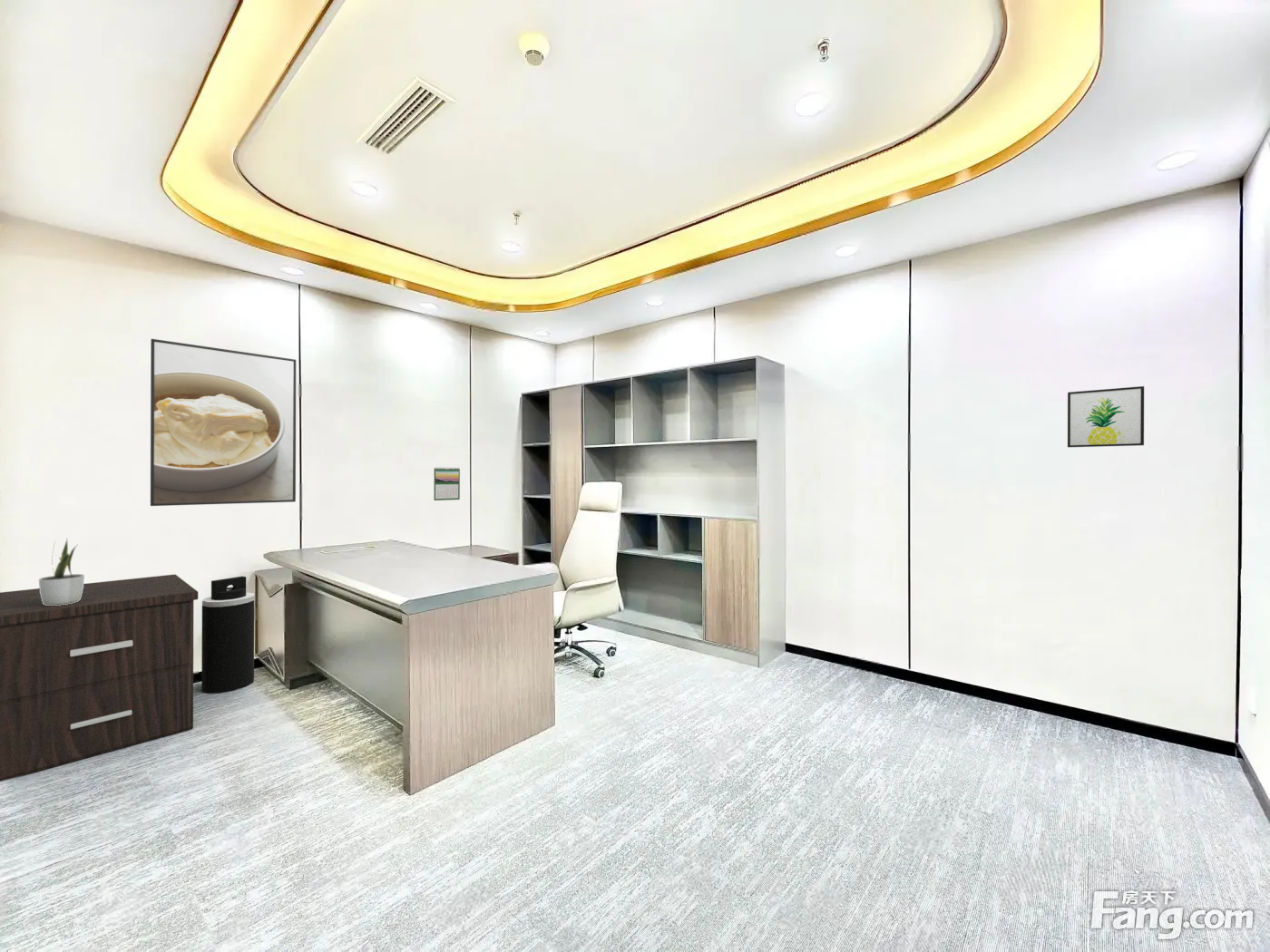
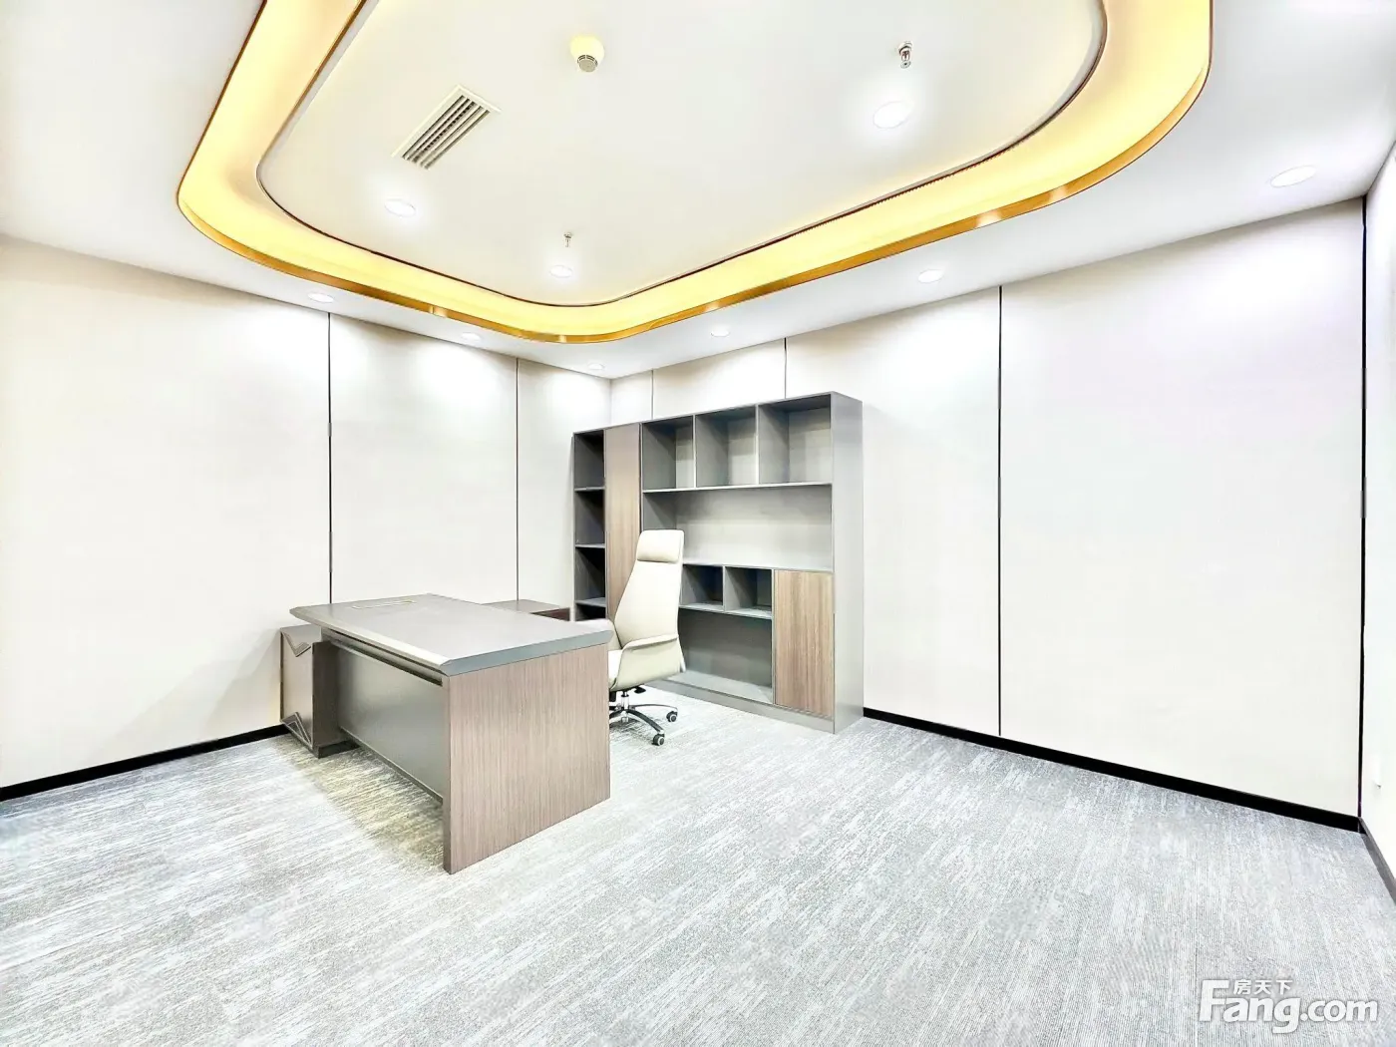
- calendar (446, 483)
- trash can (229, 631)
- wall art (1104, 418)
- nightstand (97, 661)
- potted plant (62, 567)
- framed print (229, 426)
